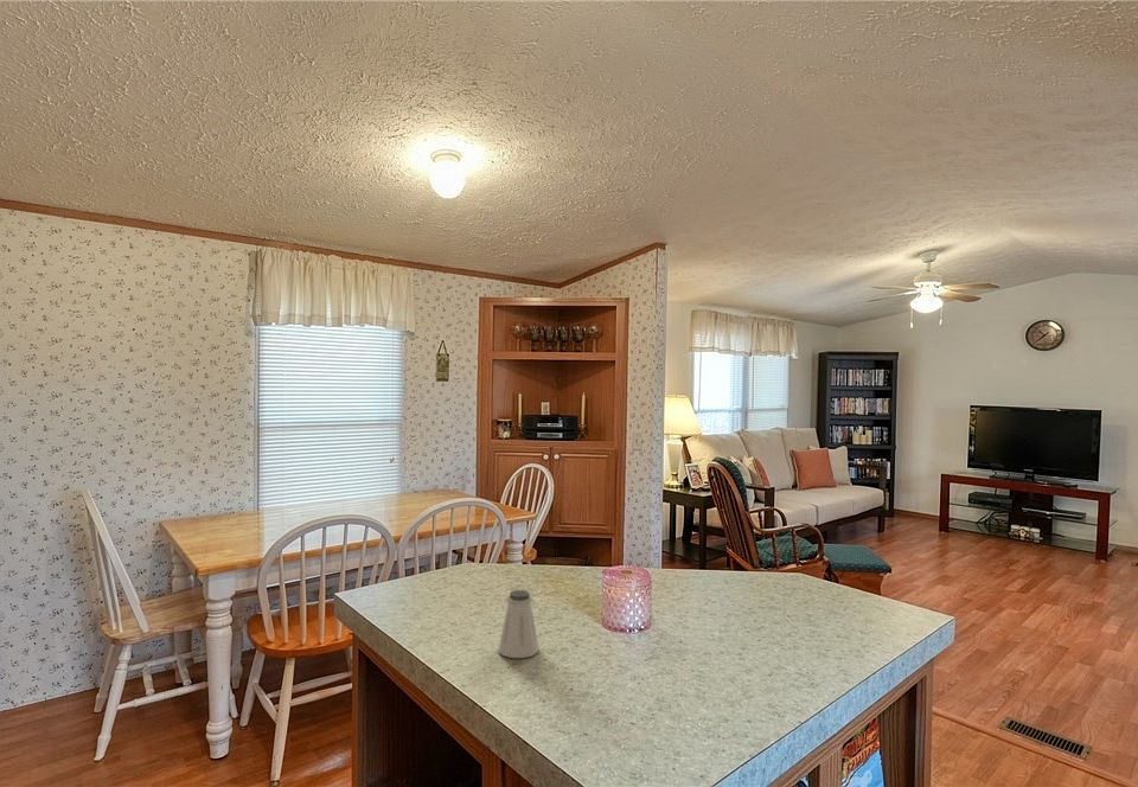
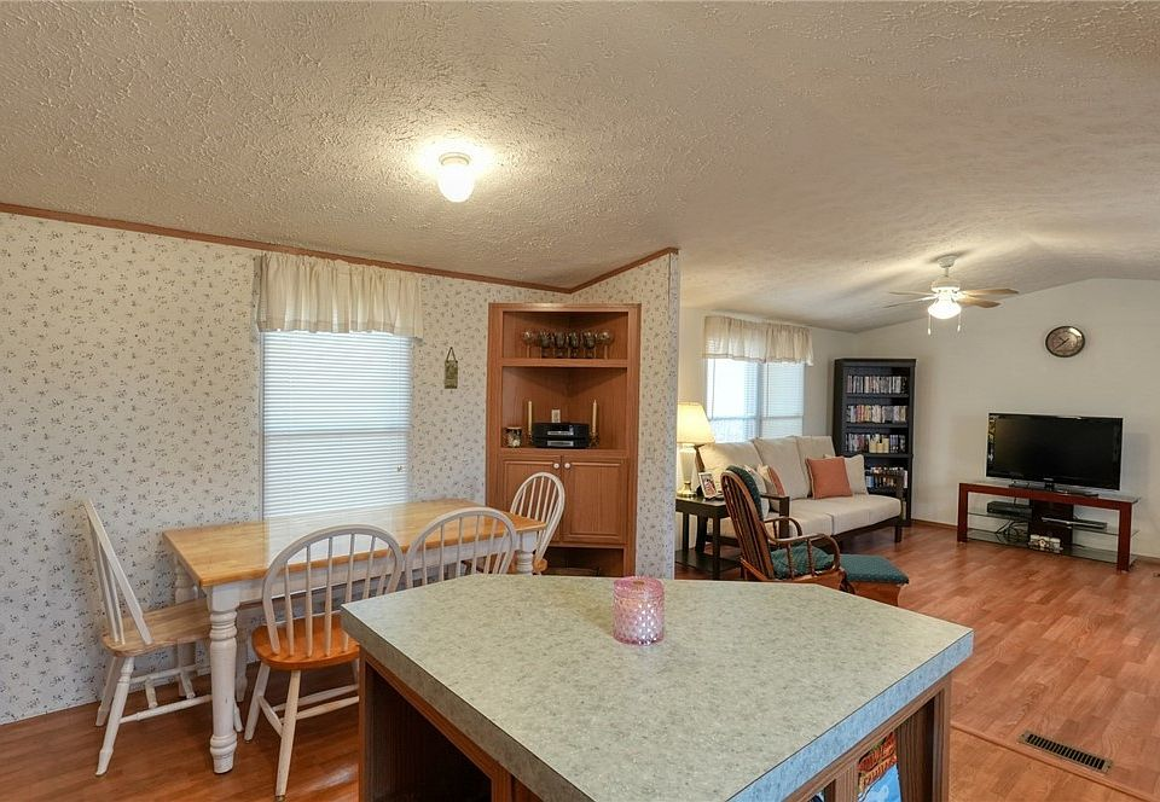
- saltshaker (518, 621)
